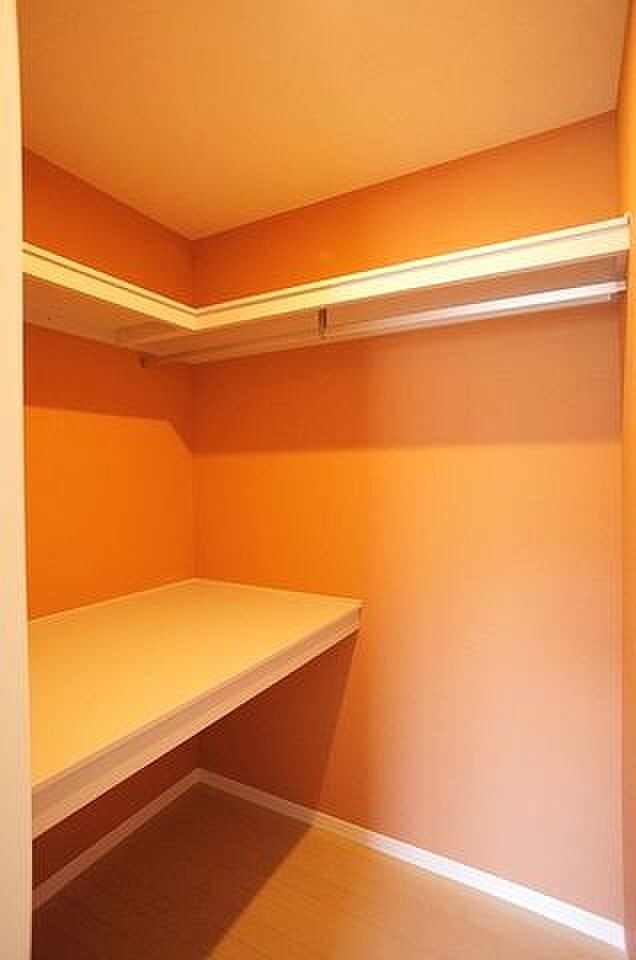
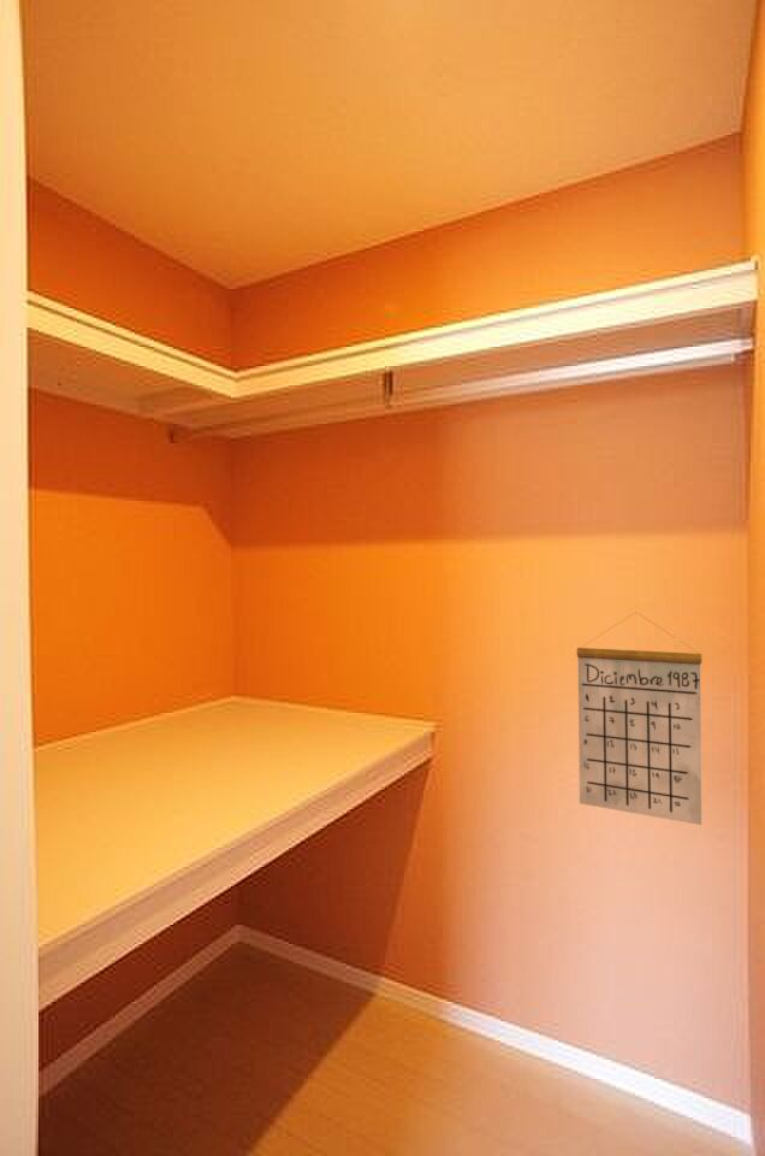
+ calendar (636, 713)
